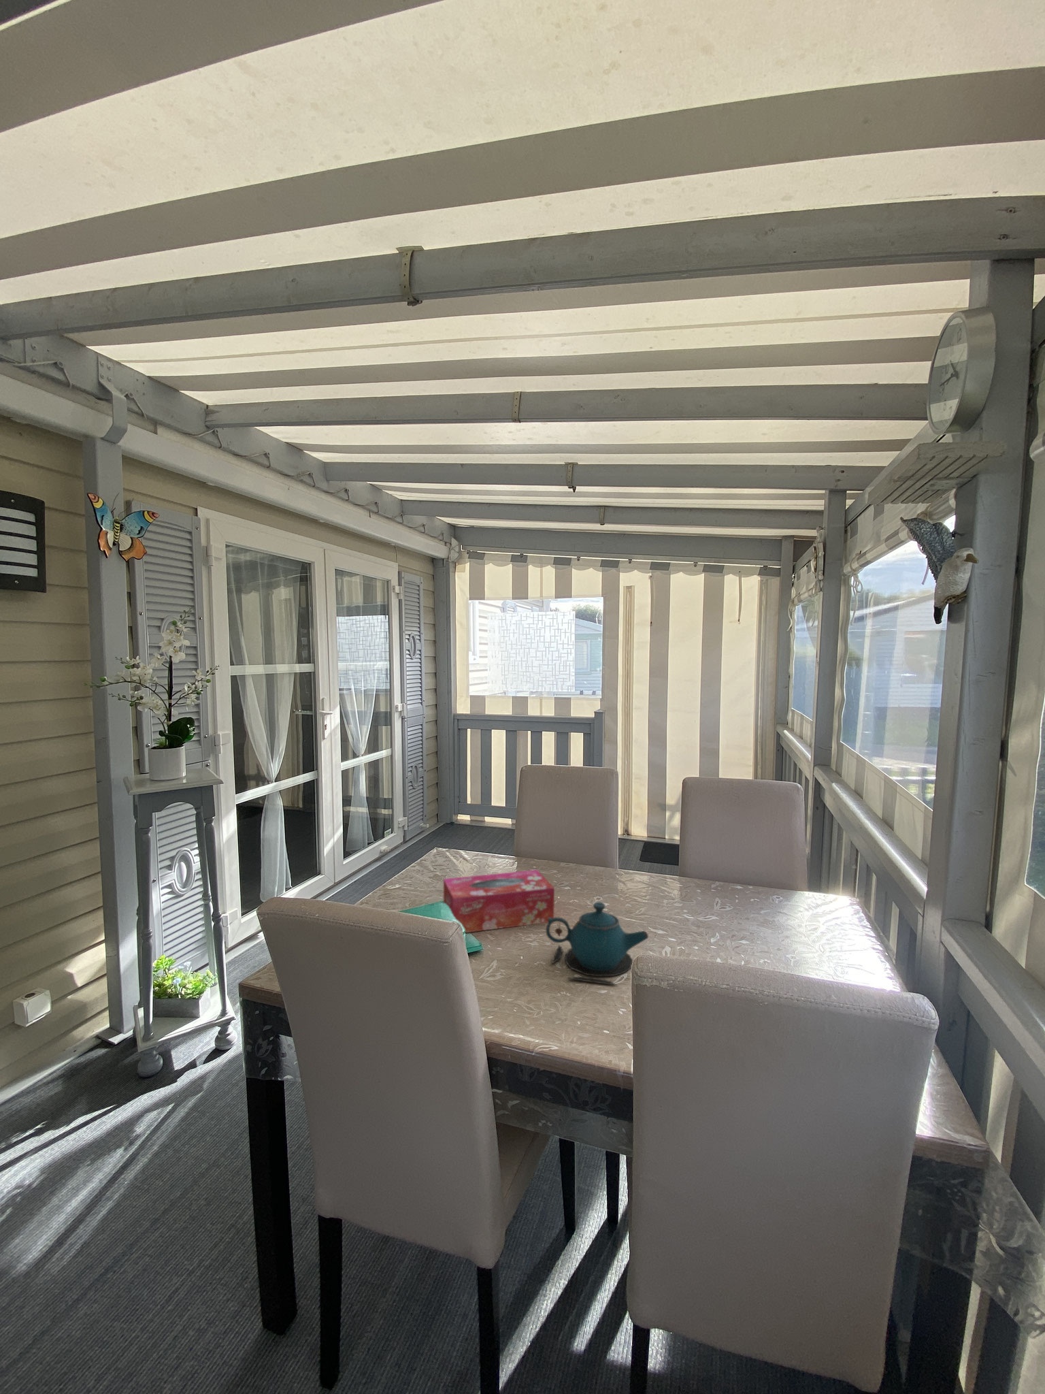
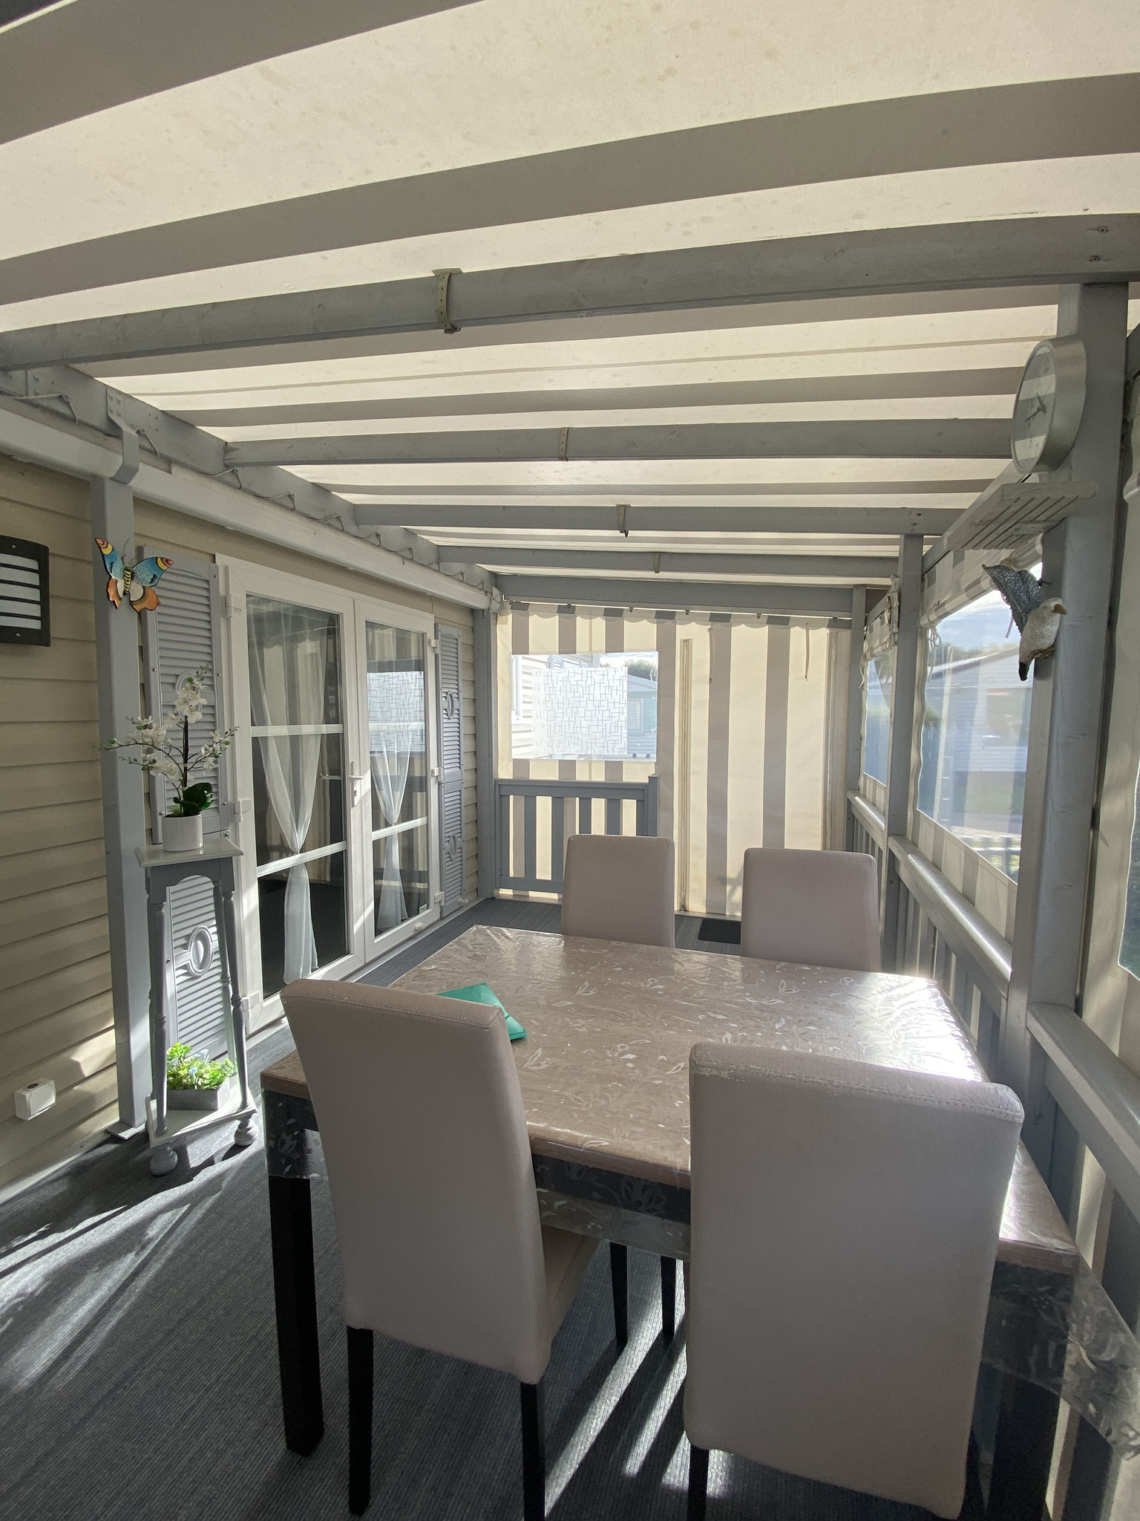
- teapot (597, 931)
- tissue box (497, 900)
